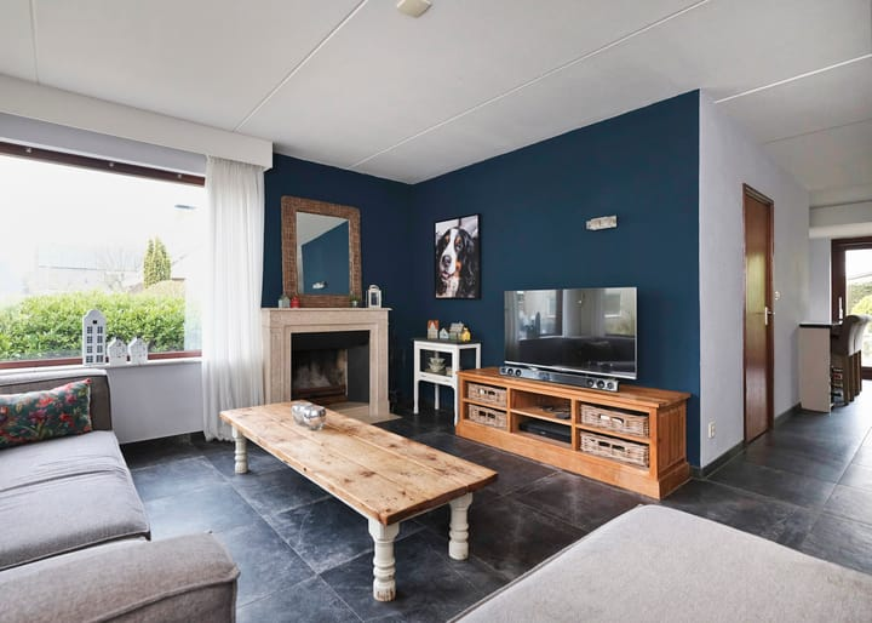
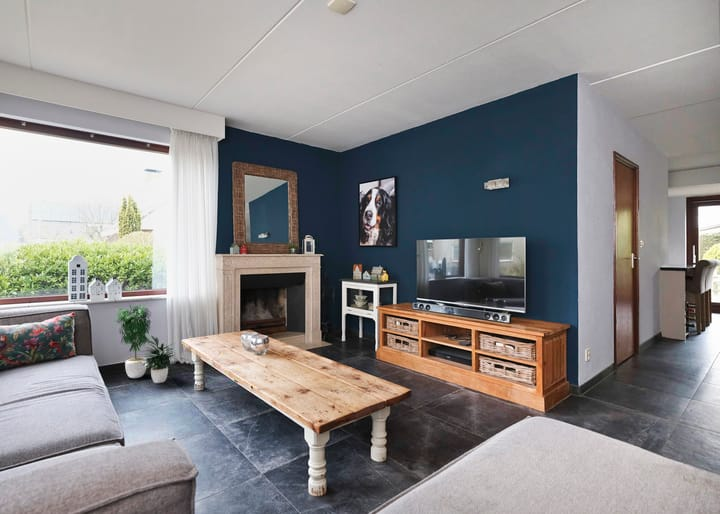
+ potted plant (145, 340)
